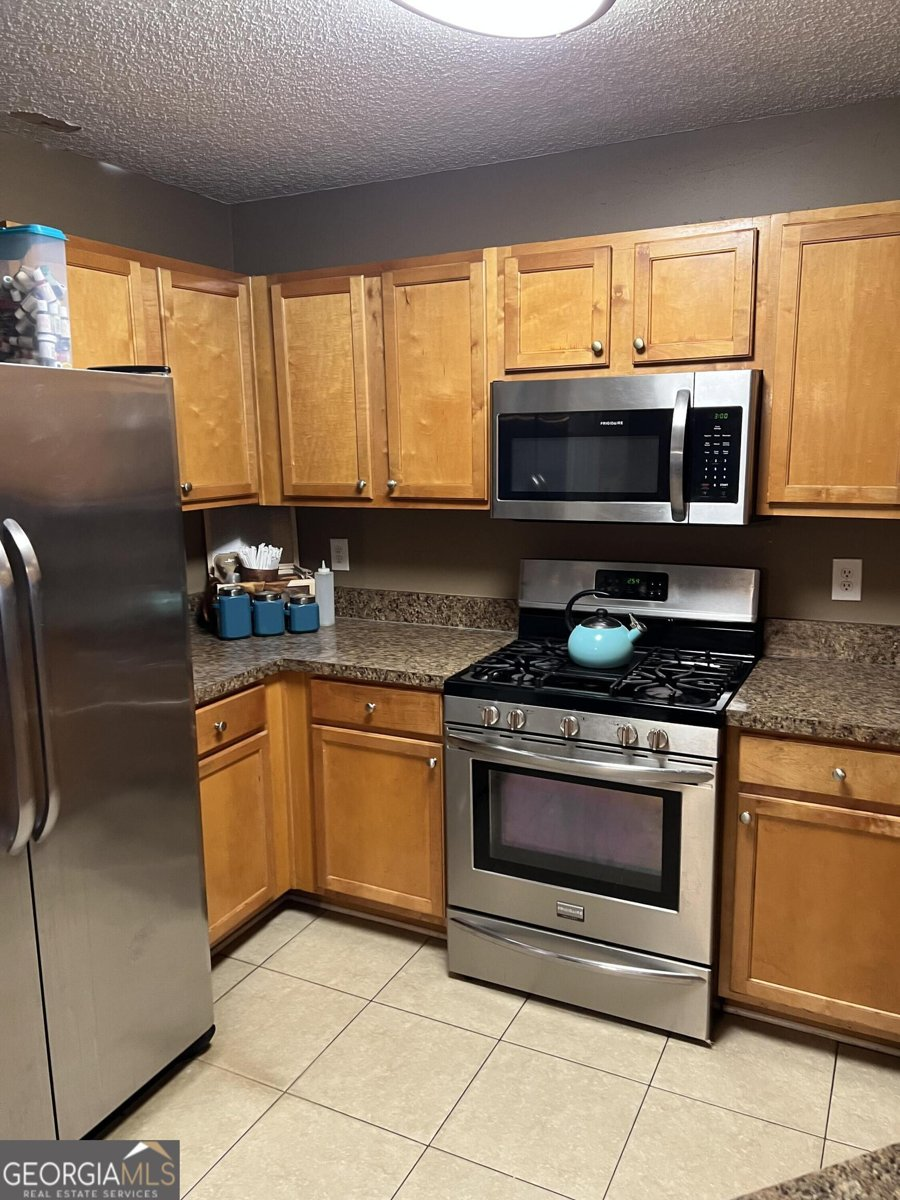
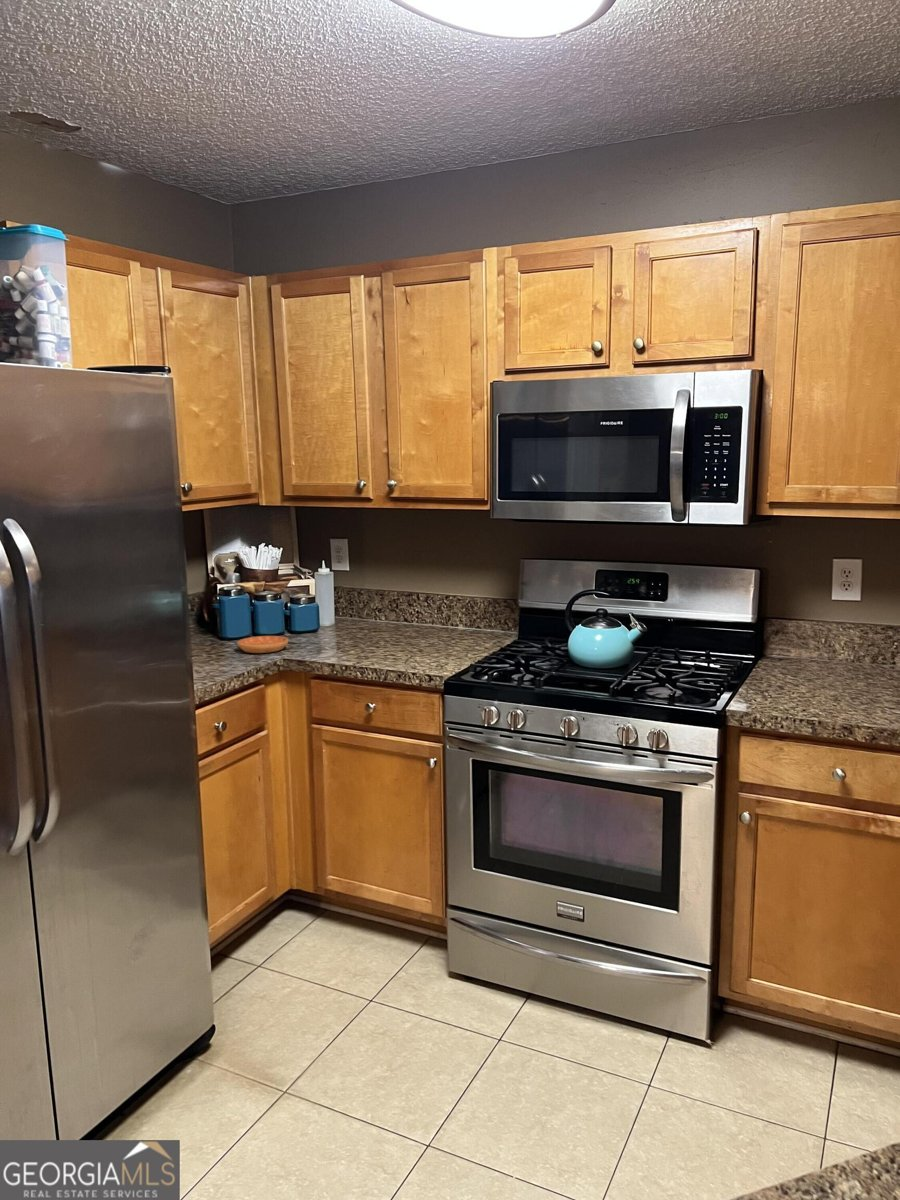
+ saucer (263, 644)
